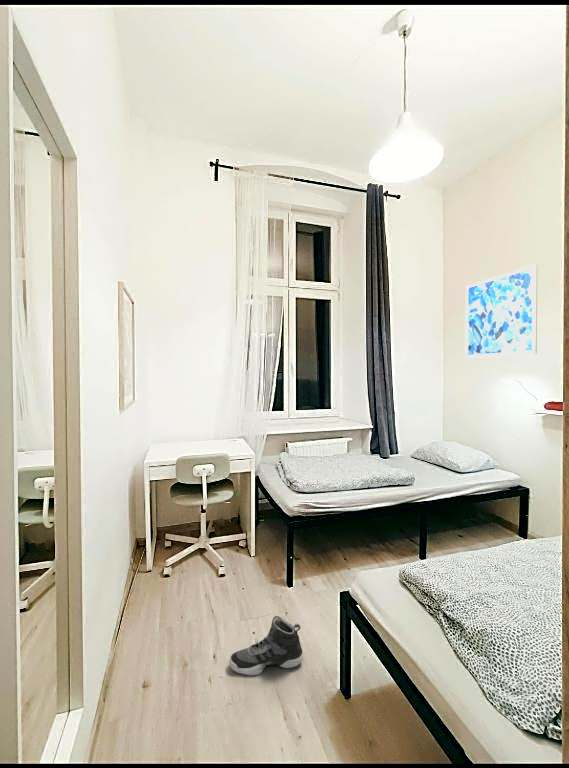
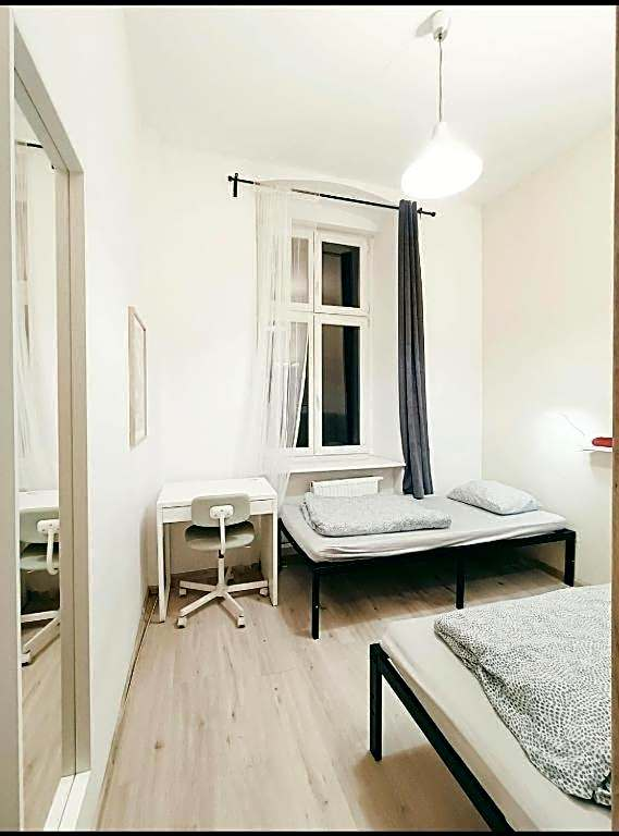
- wall art (497, 316)
- sneaker (266, 642)
